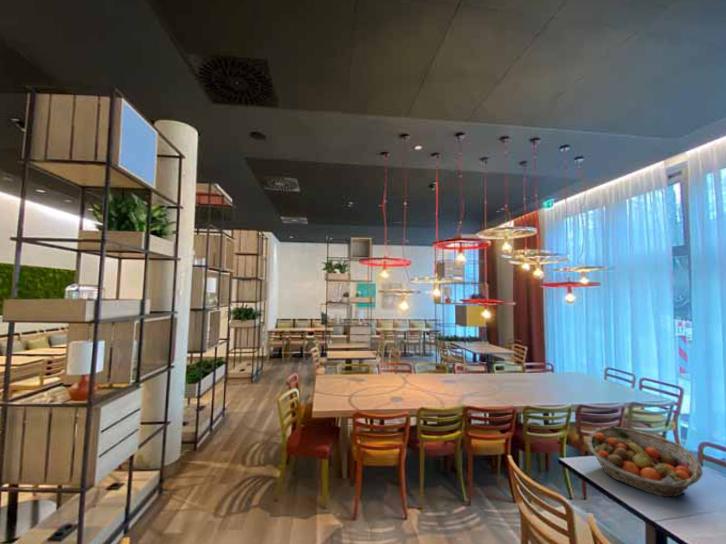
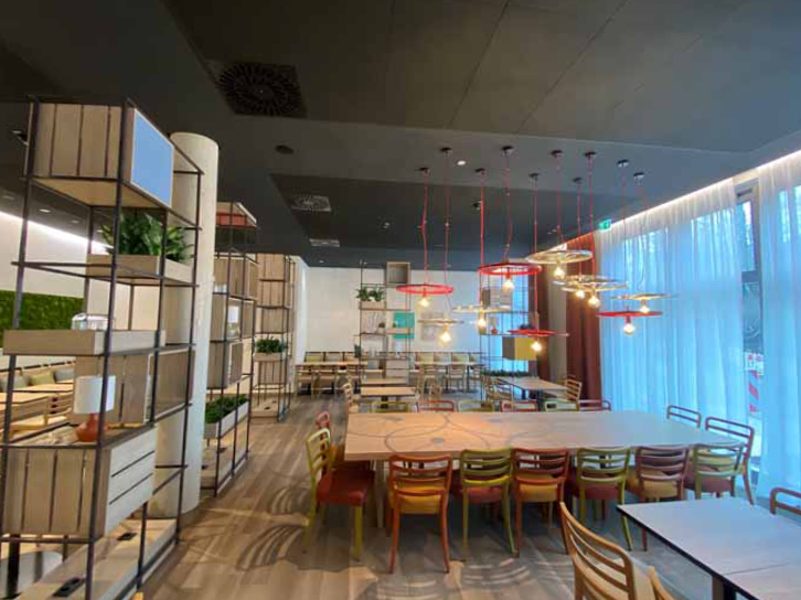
- fruit basket (639, 459)
